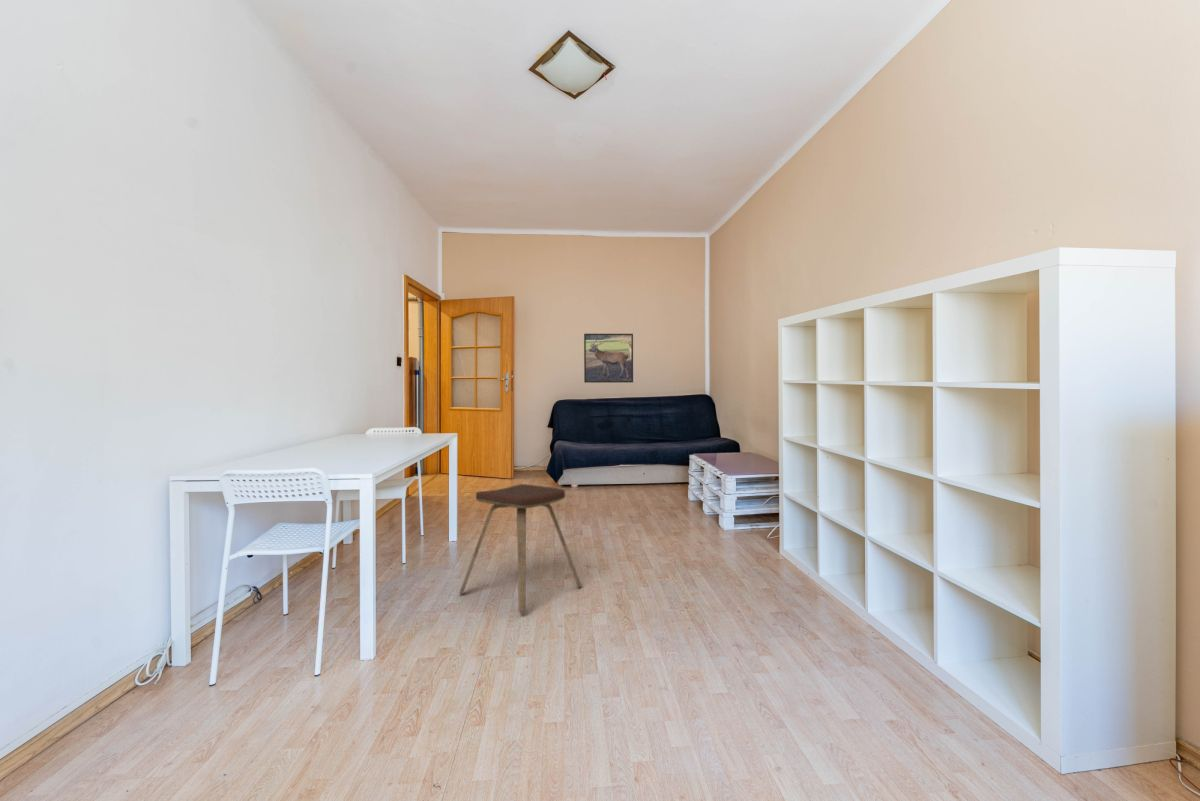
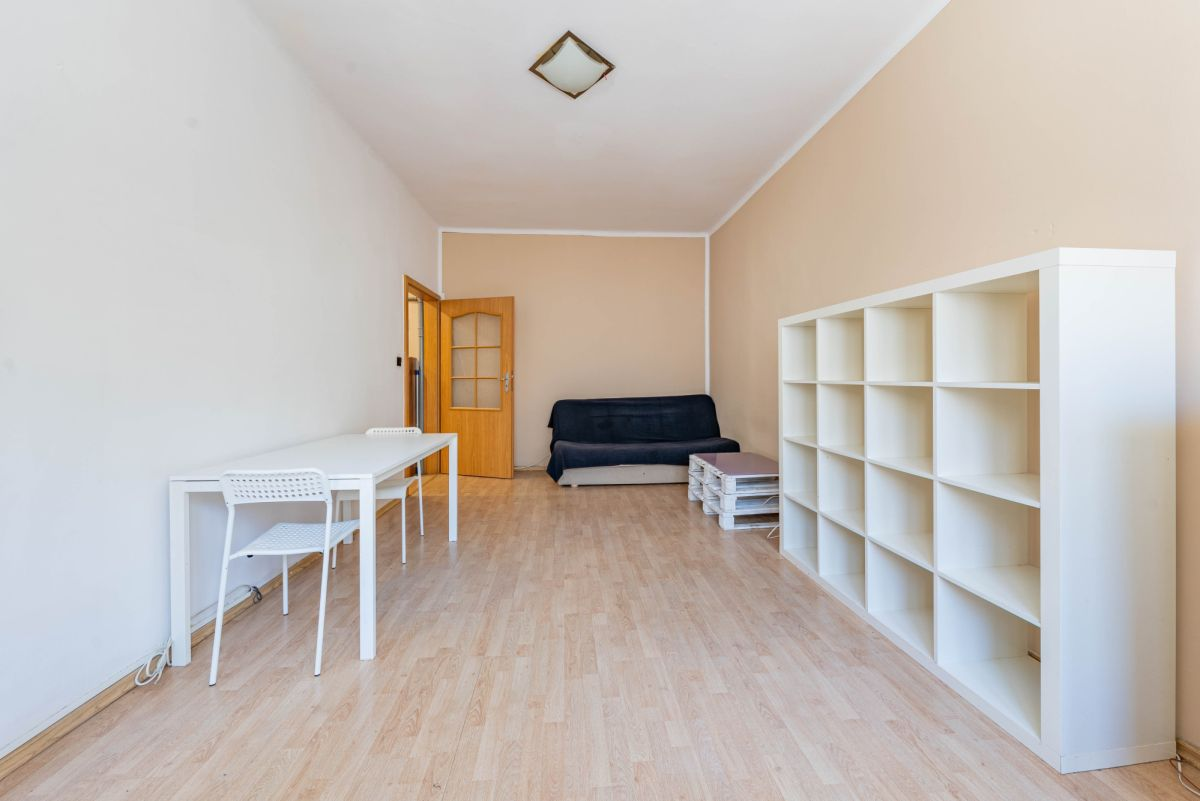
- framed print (608, 358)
- music stool (521, 540)
